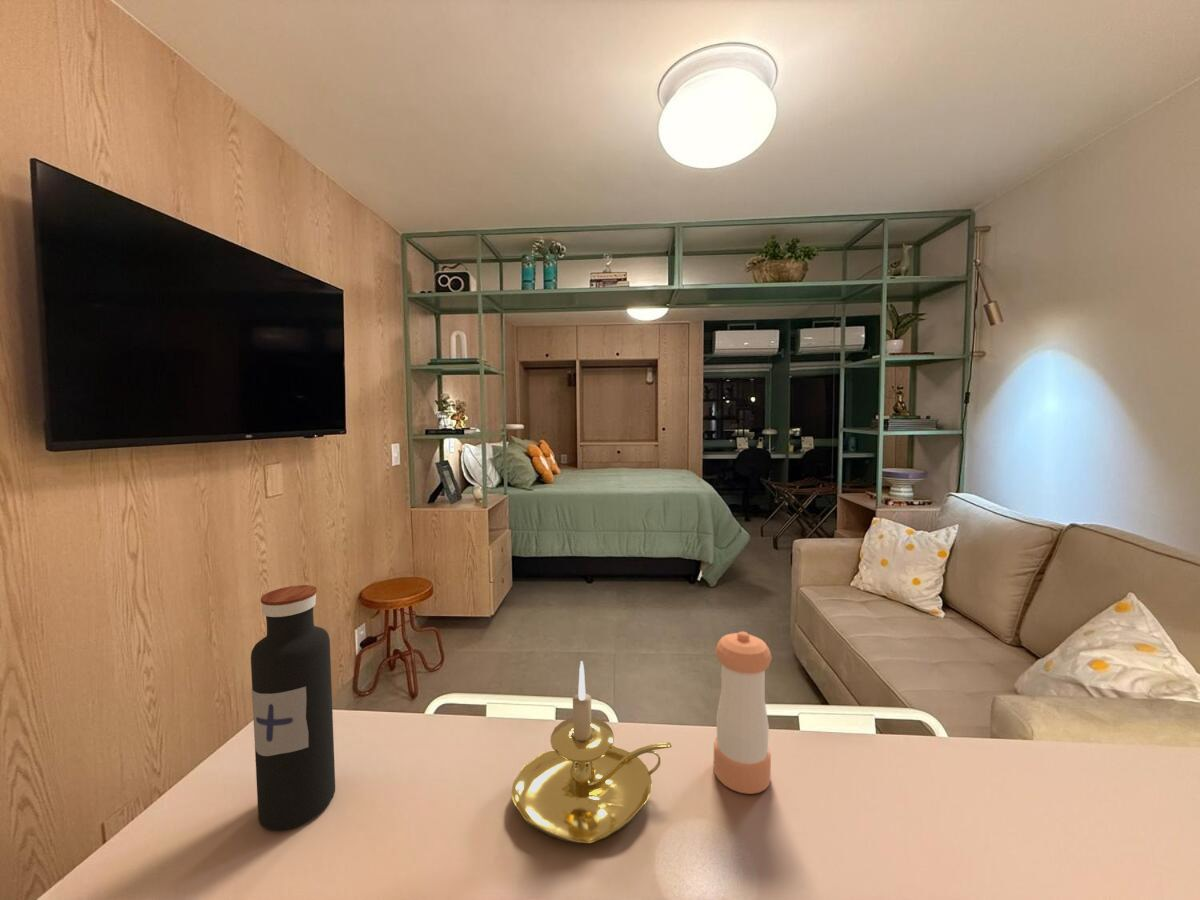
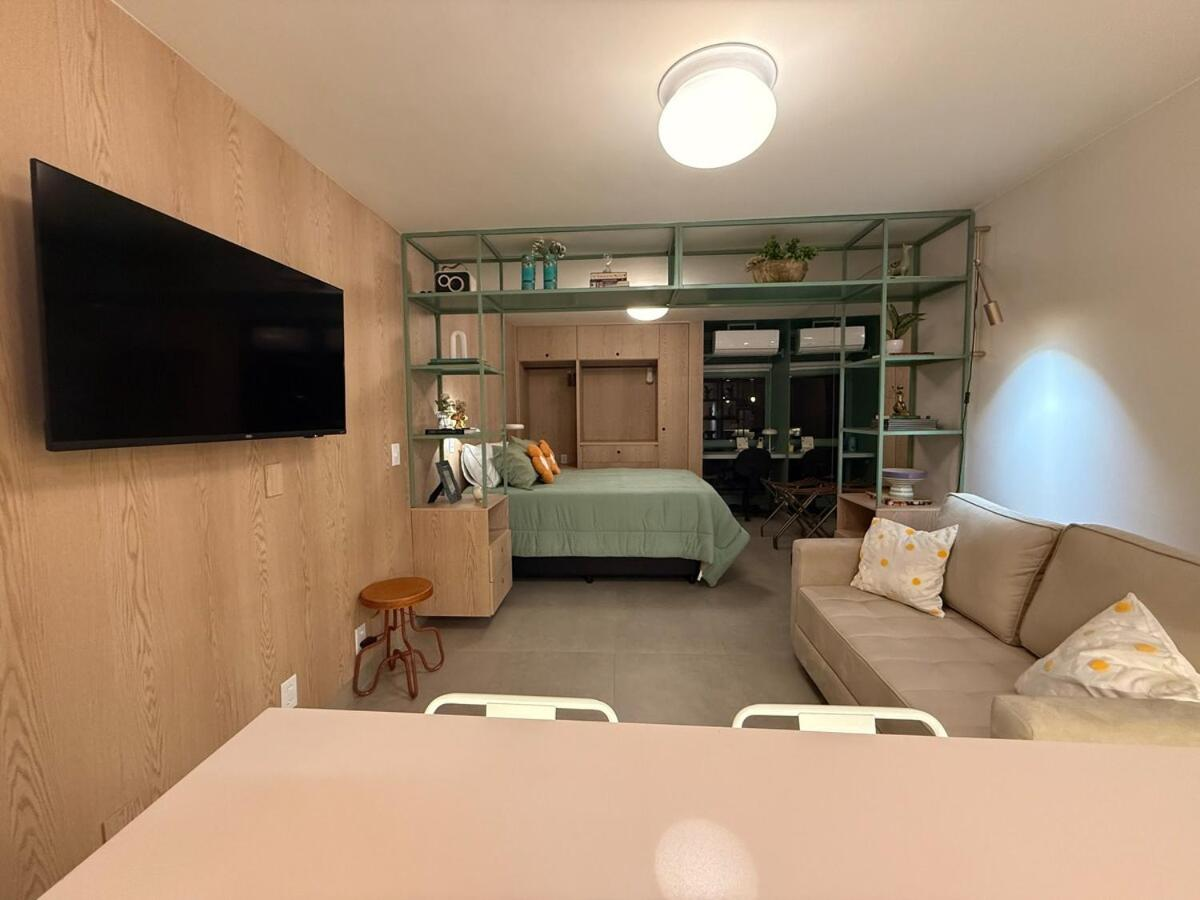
- candle holder (593, 728)
- water bottle (293, 699)
- pepper shaker (742, 703)
